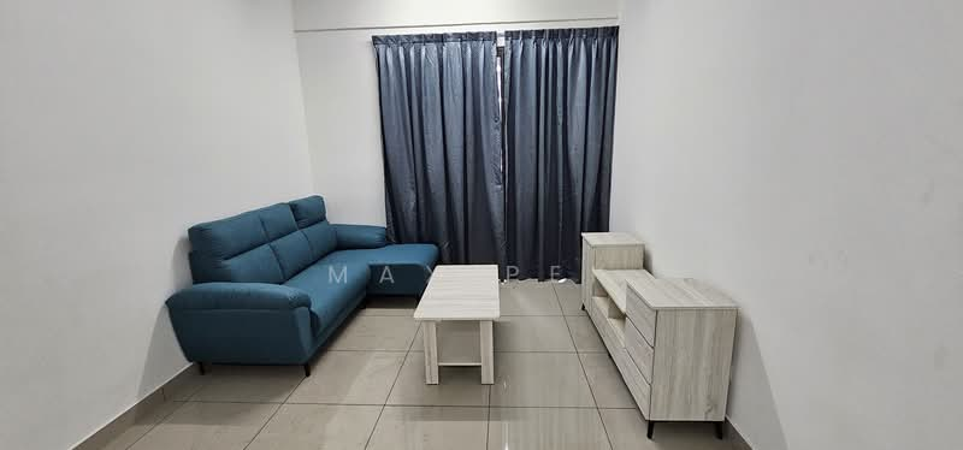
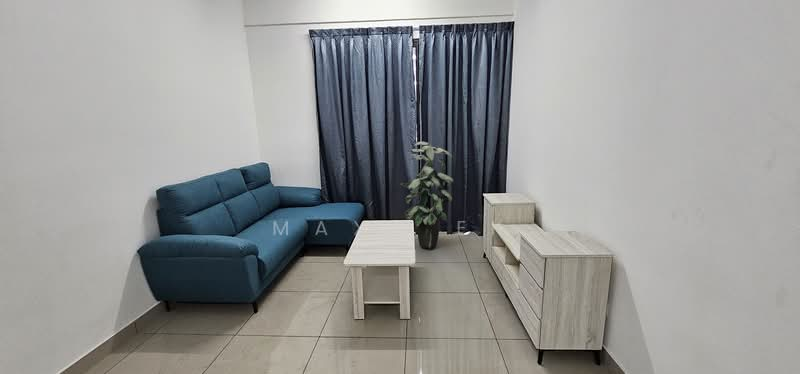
+ indoor plant (426, 194)
